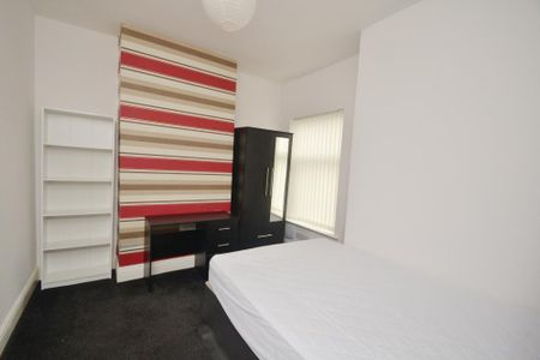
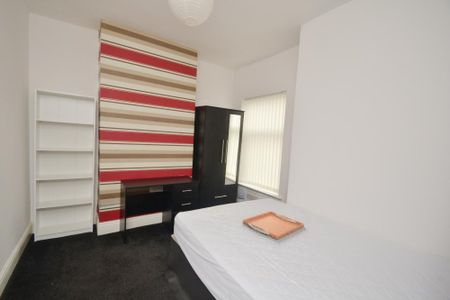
+ serving tray (273, 223)
